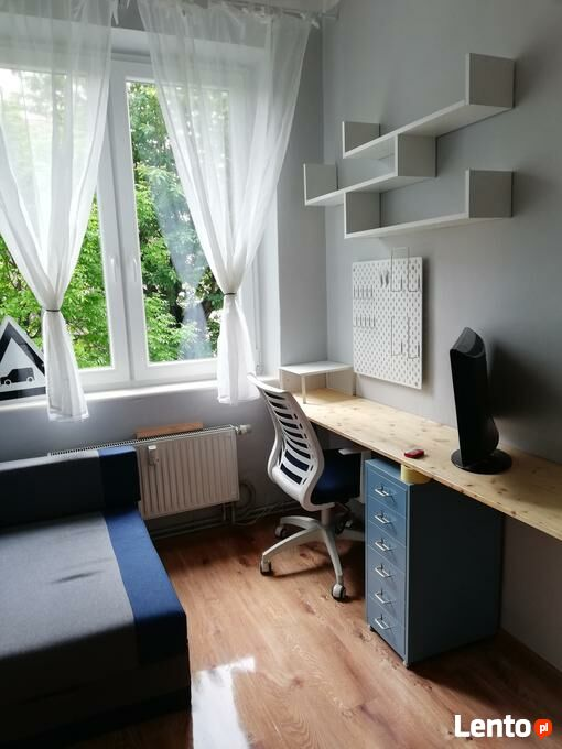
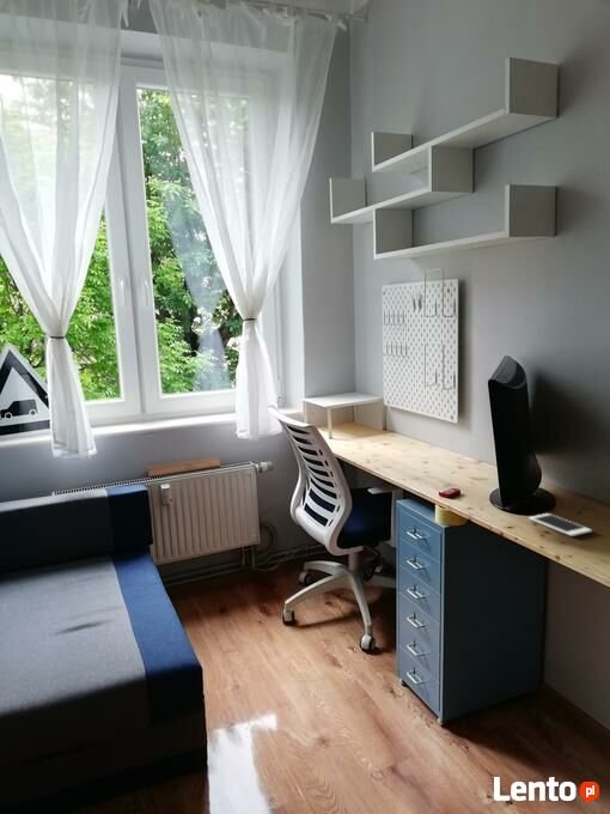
+ cell phone (559, 524)
